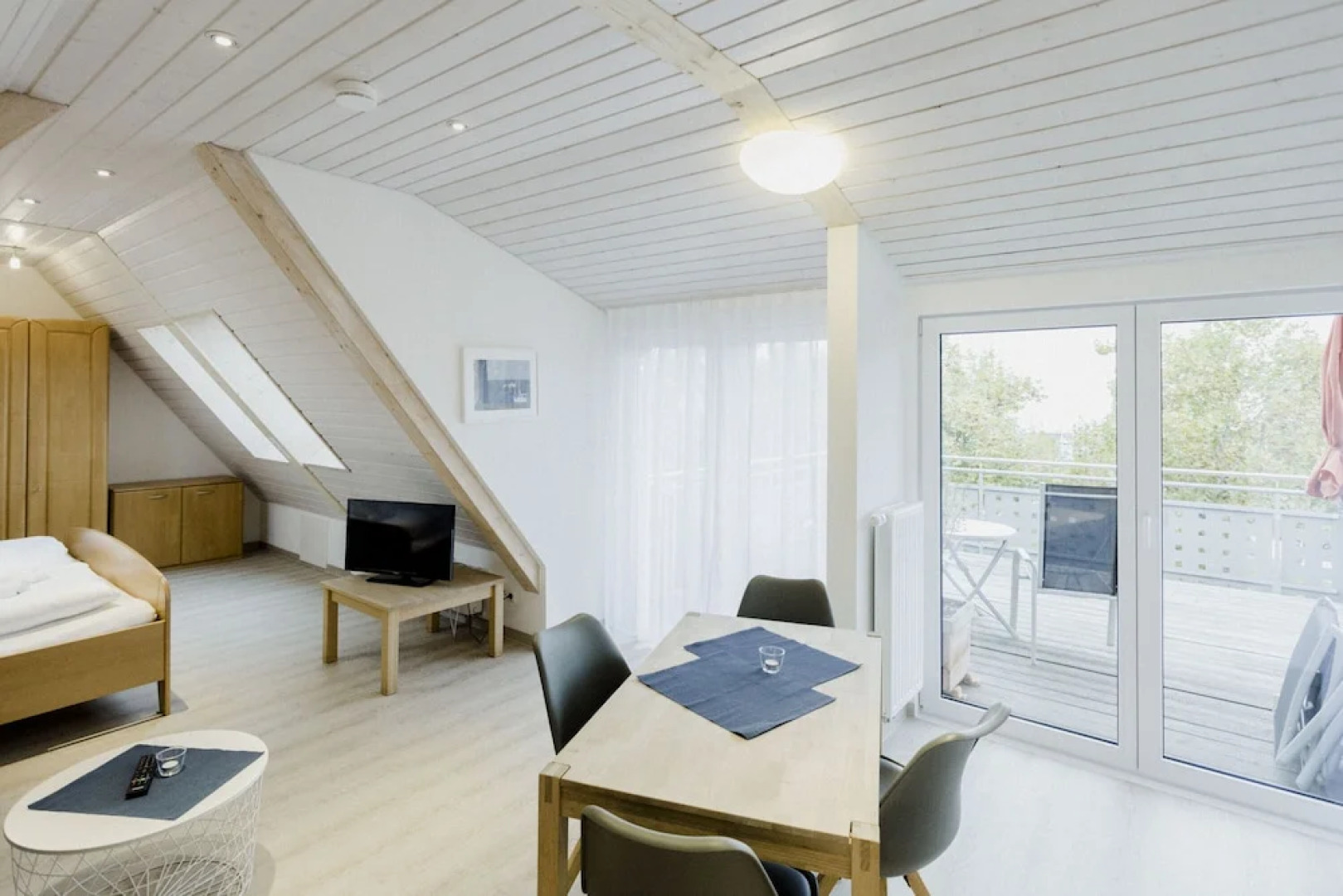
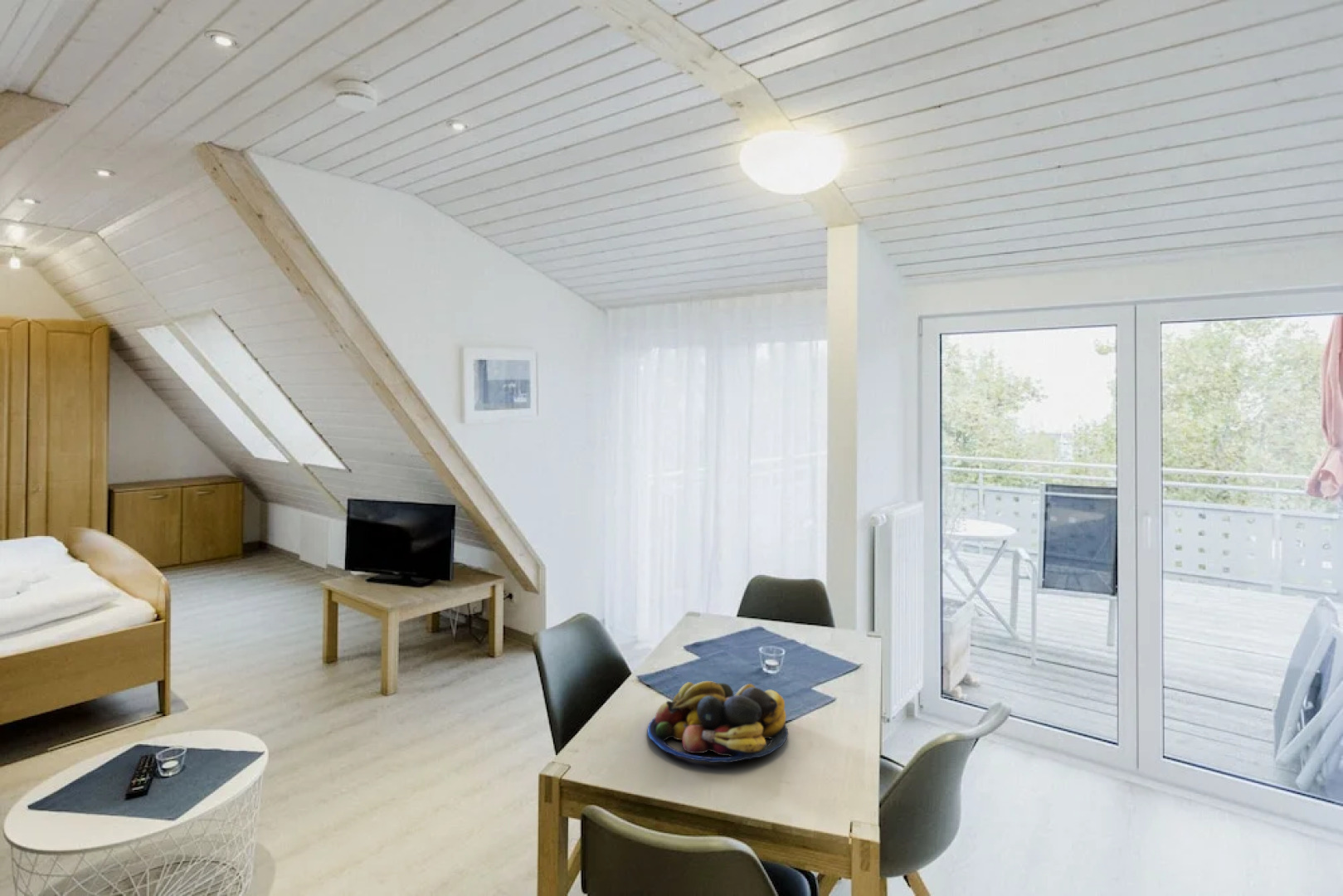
+ fruit bowl (716, 706)
